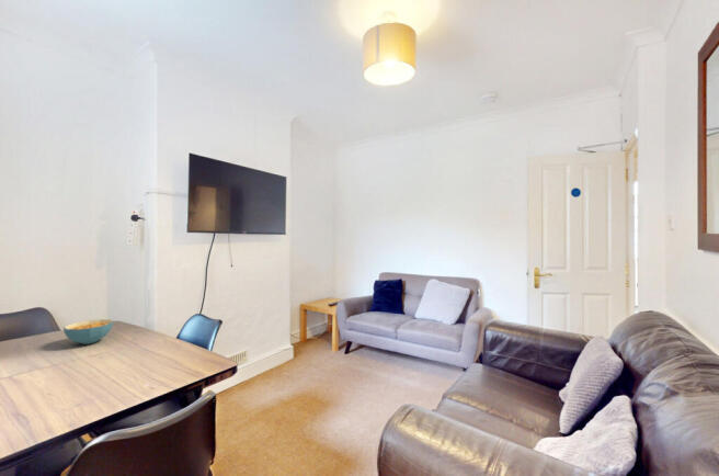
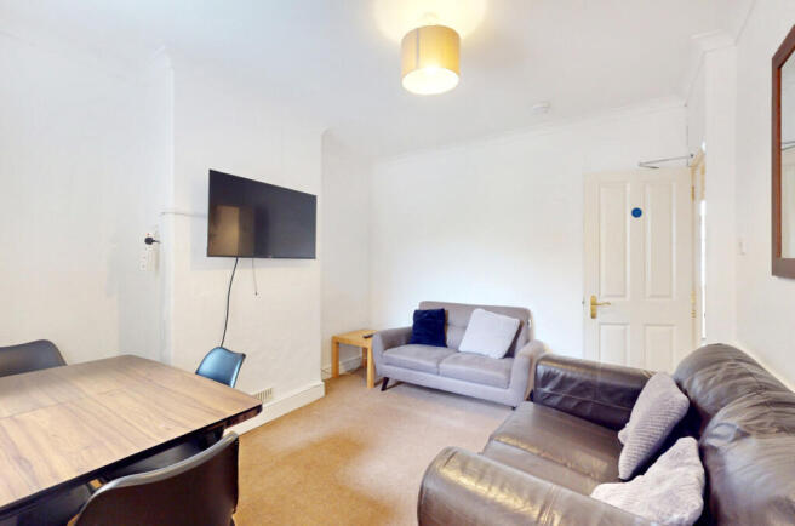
- cereal bowl (89, 332)
